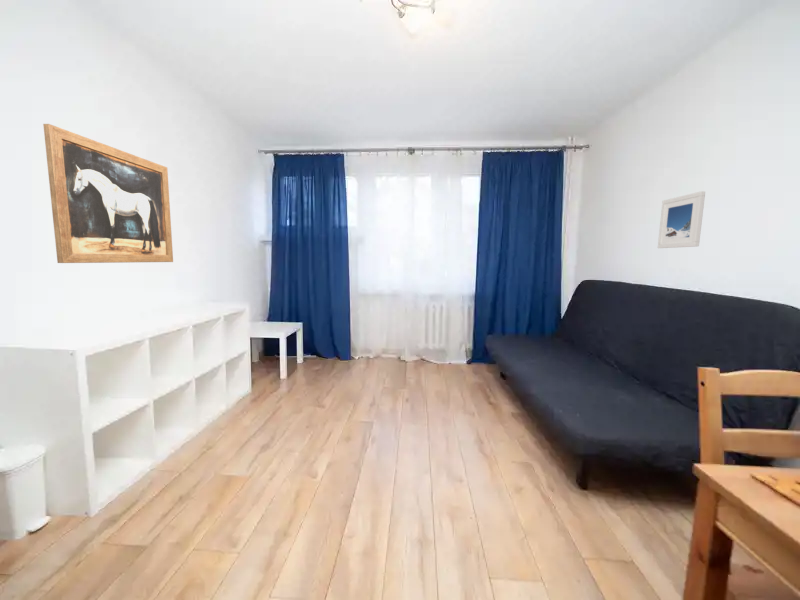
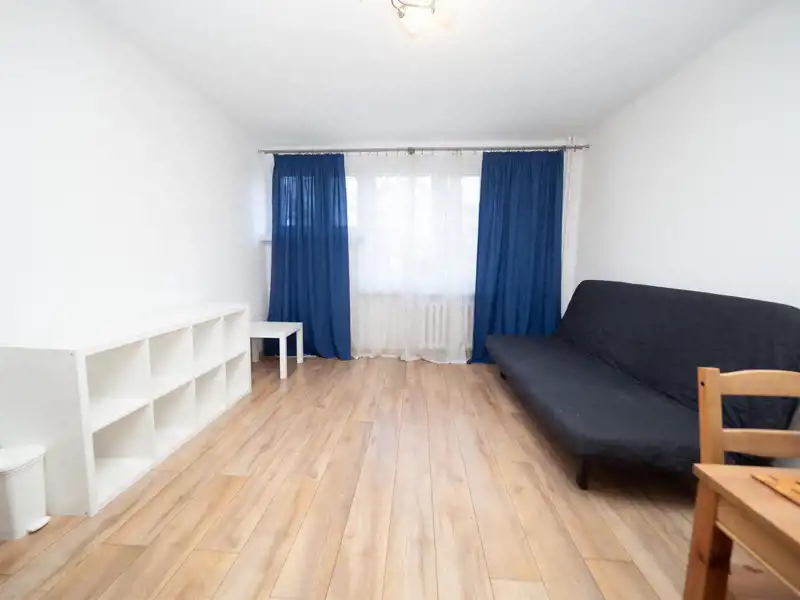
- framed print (679, 222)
- wall art (121, 207)
